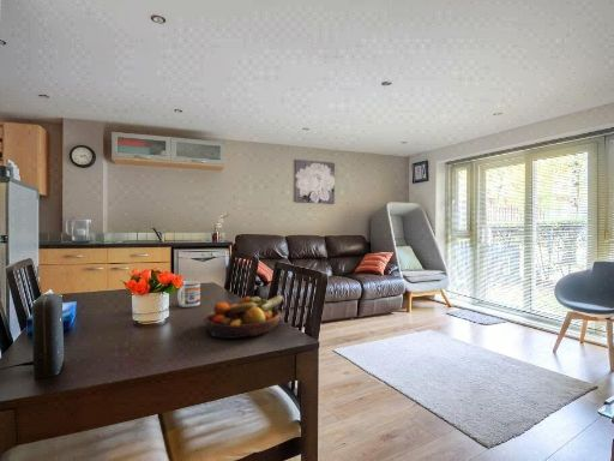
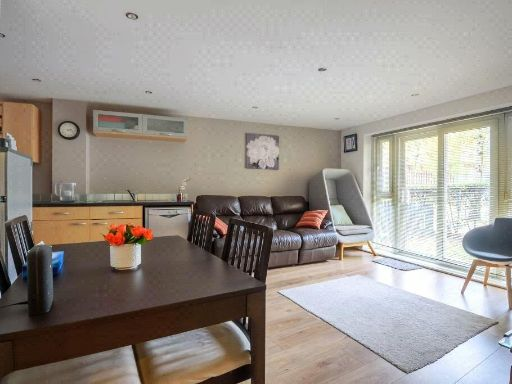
- mug (187, 293)
- fruit bowl (243, 311)
